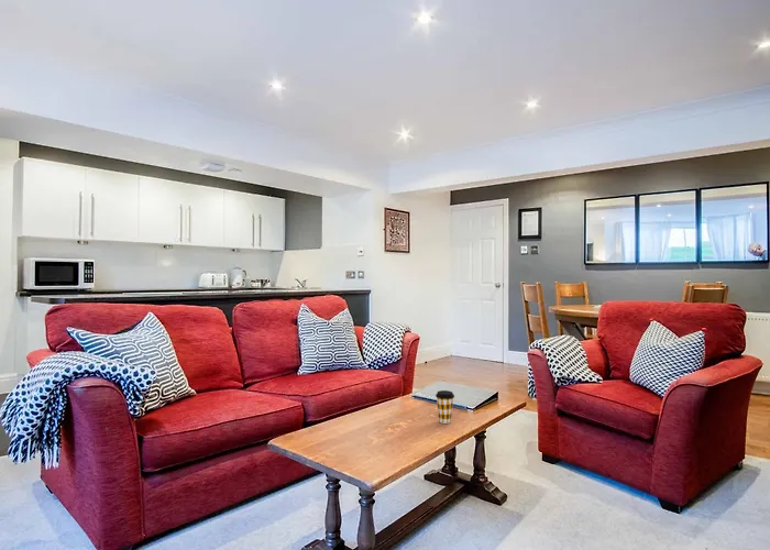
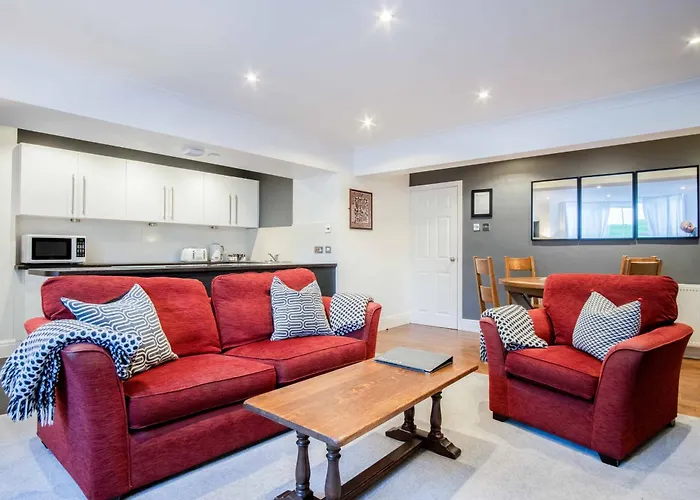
- coffee cup (444, 406)
